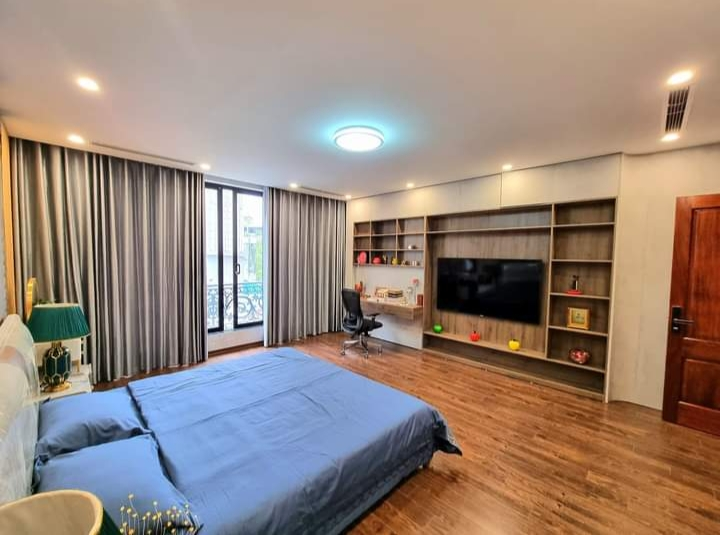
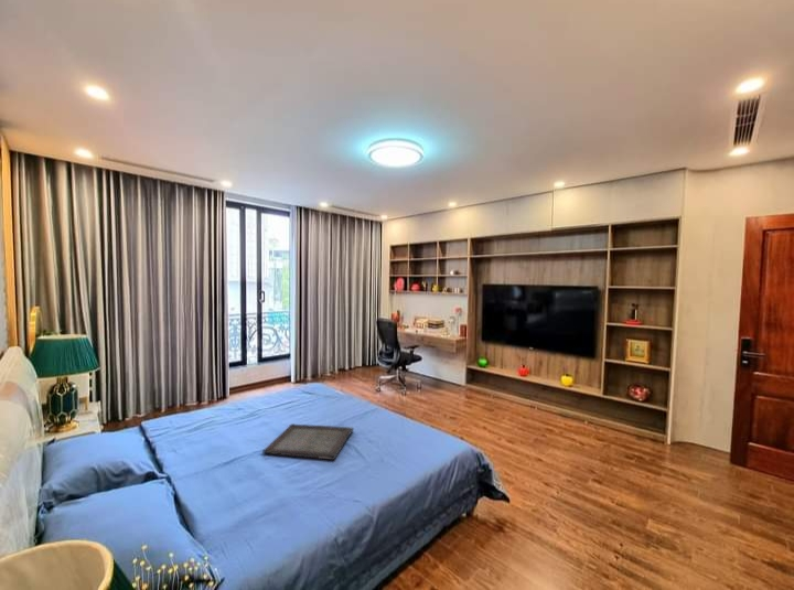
+ serving tray (311, 439)
